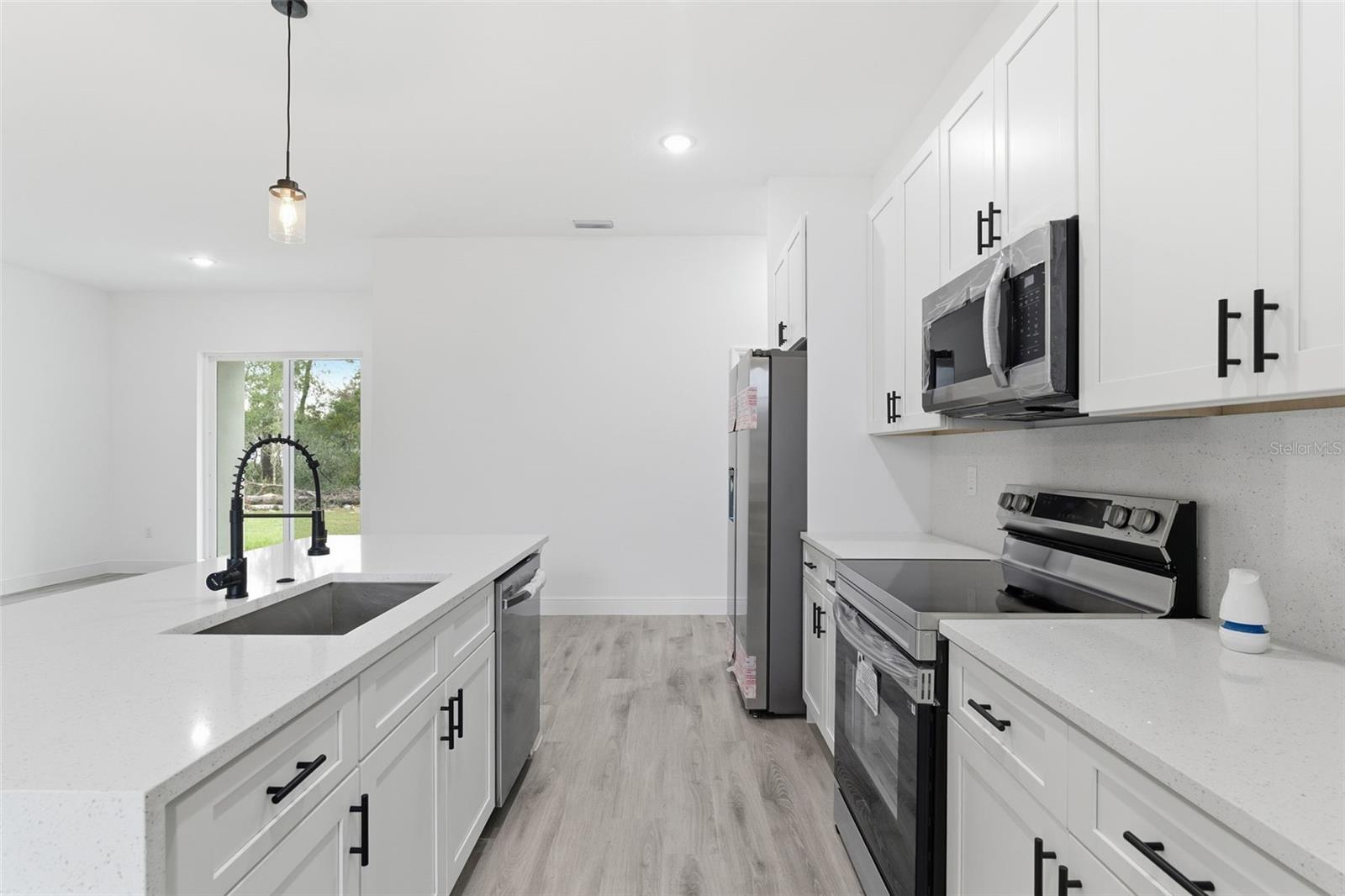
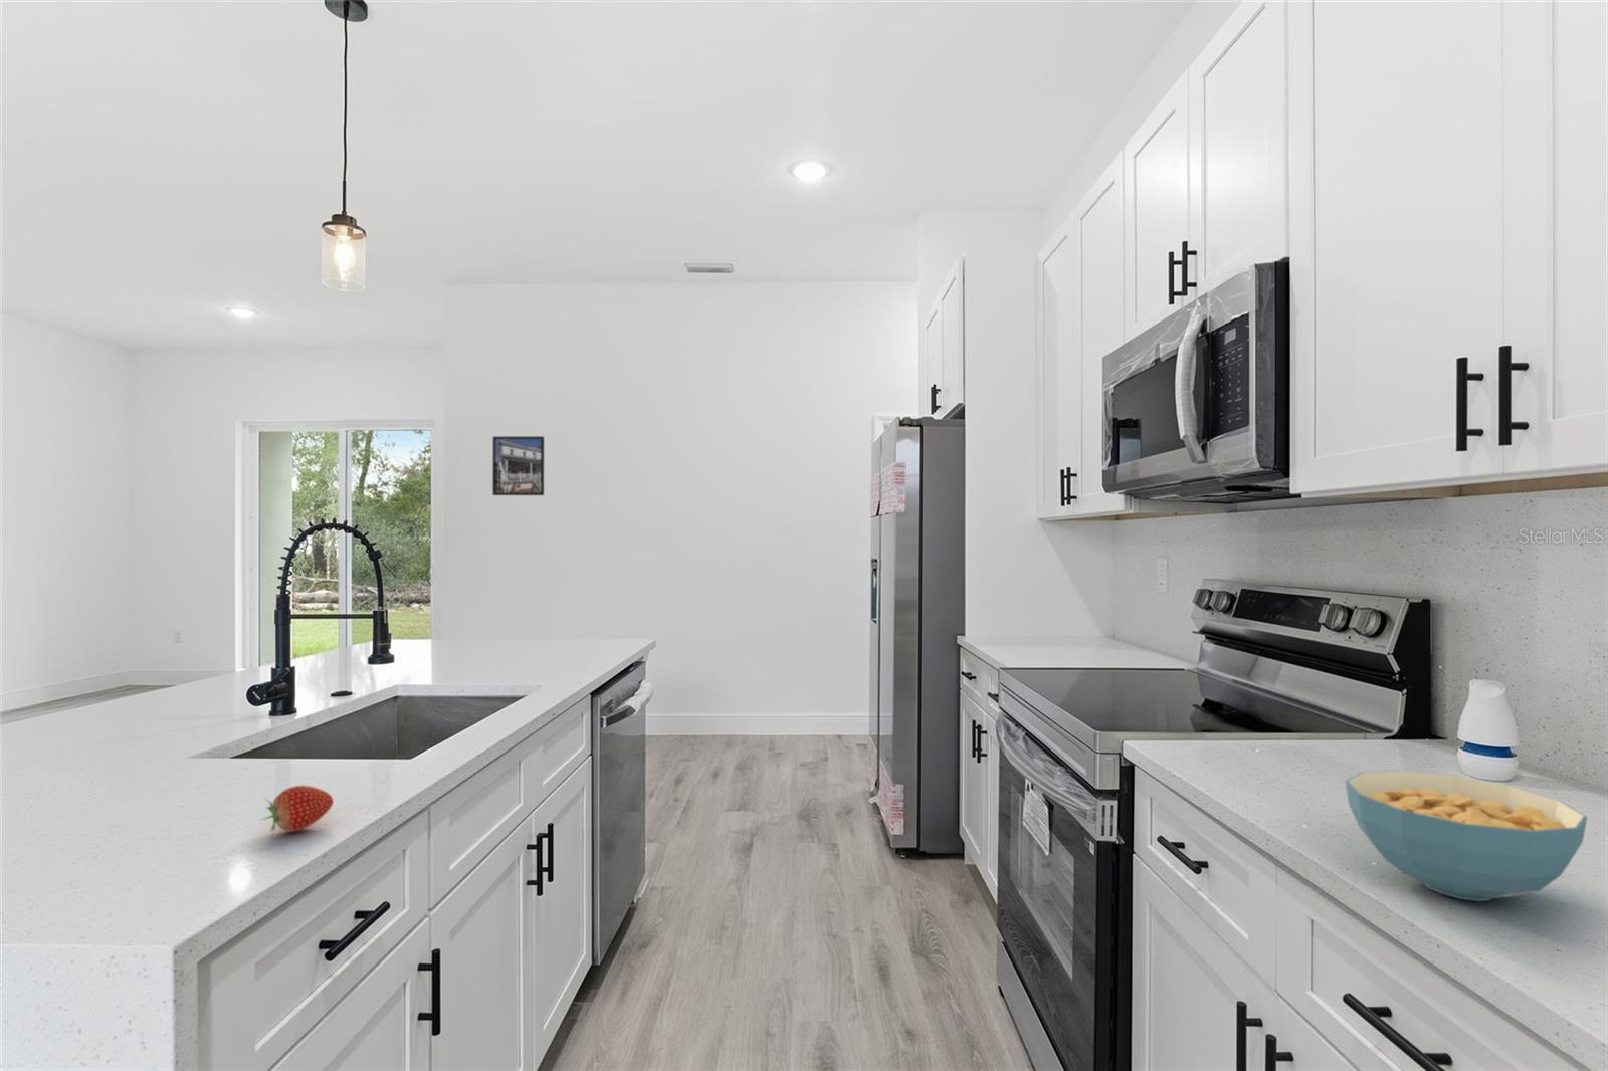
+ cereal bowl (1457, 843)
+ fruit (298, 808)
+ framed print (518, 465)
